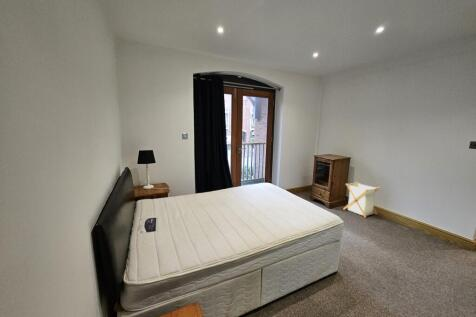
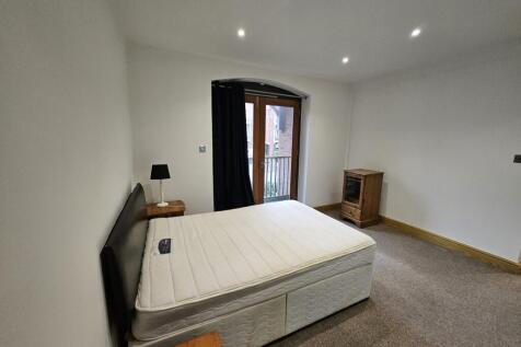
- laundry basket (361, 198)
